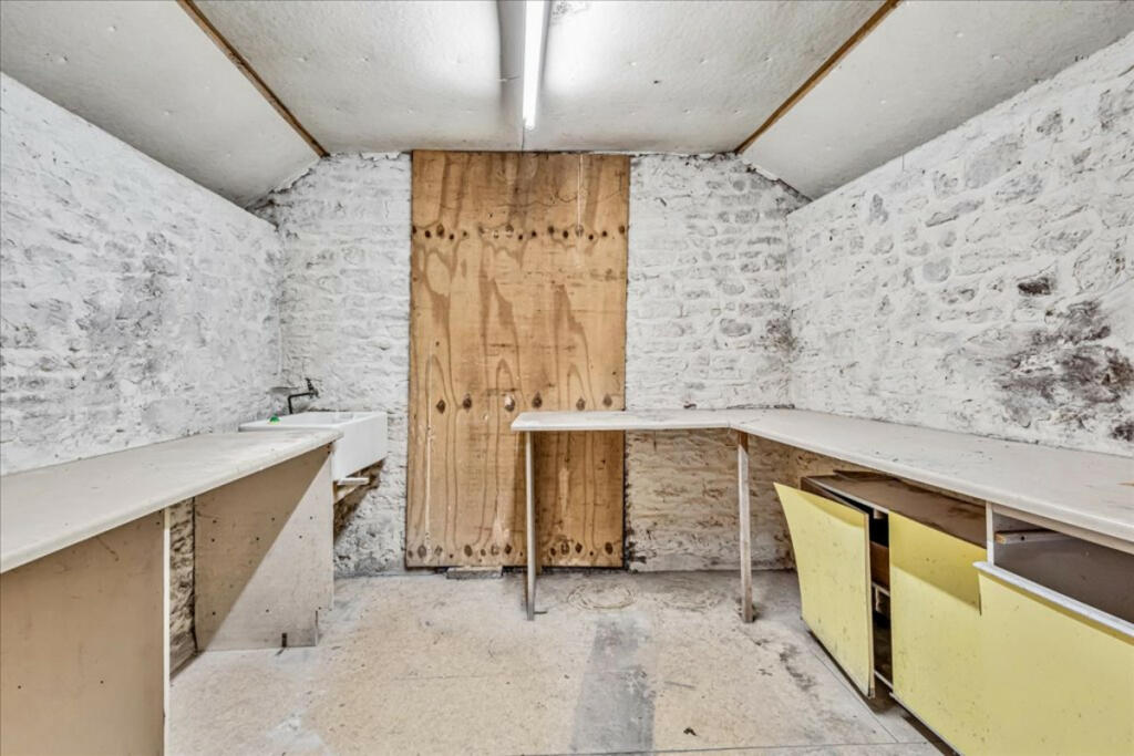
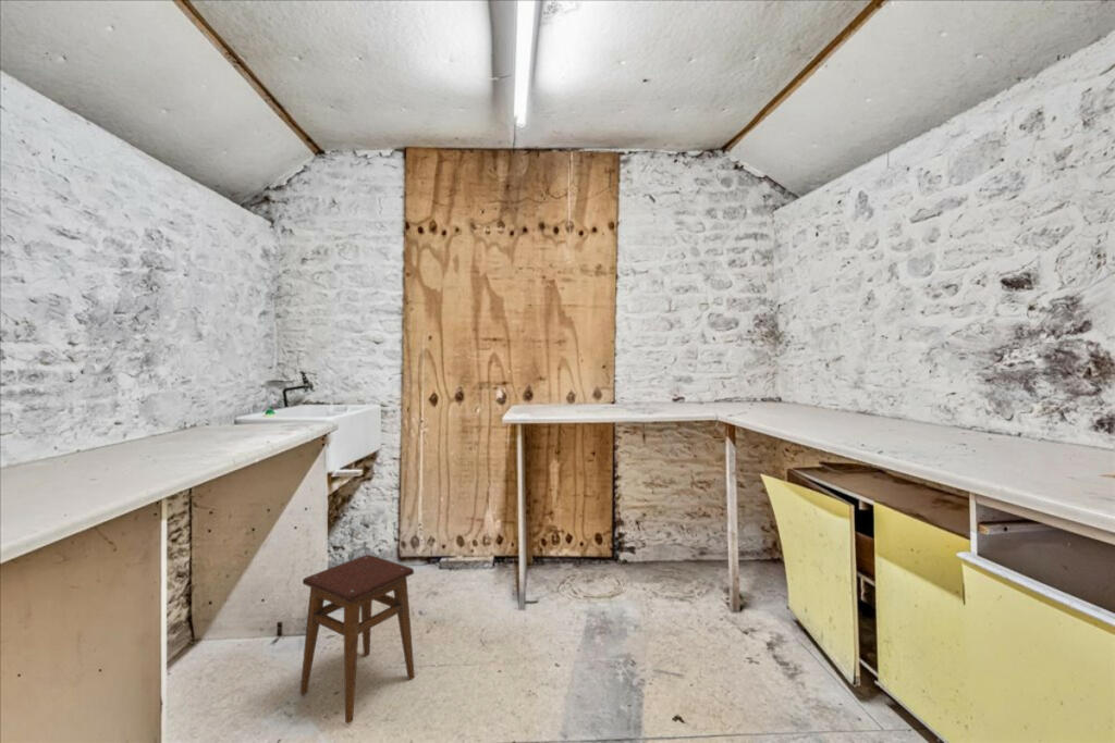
+ stool (358, 629)
